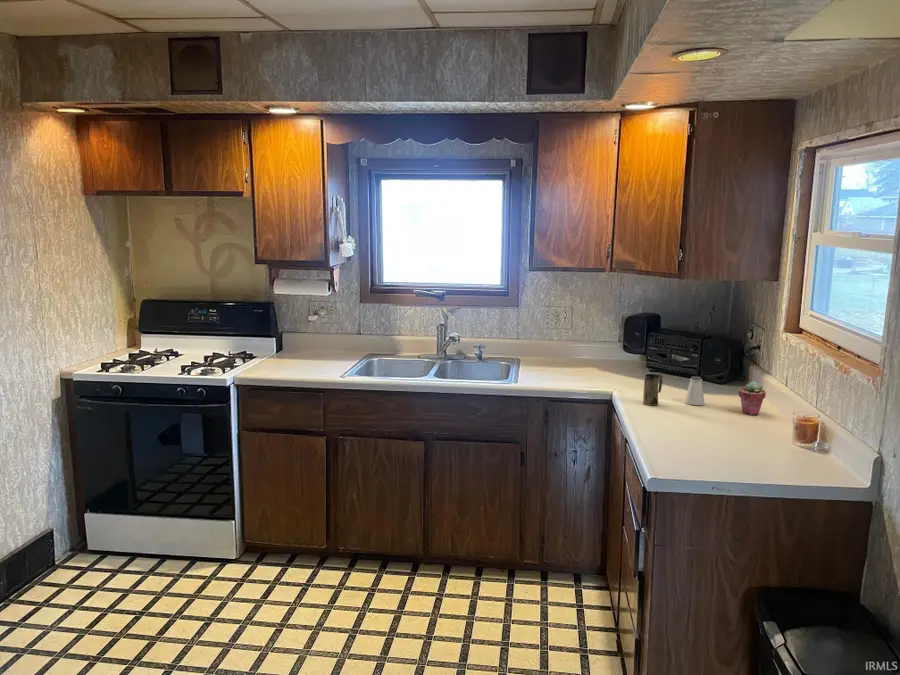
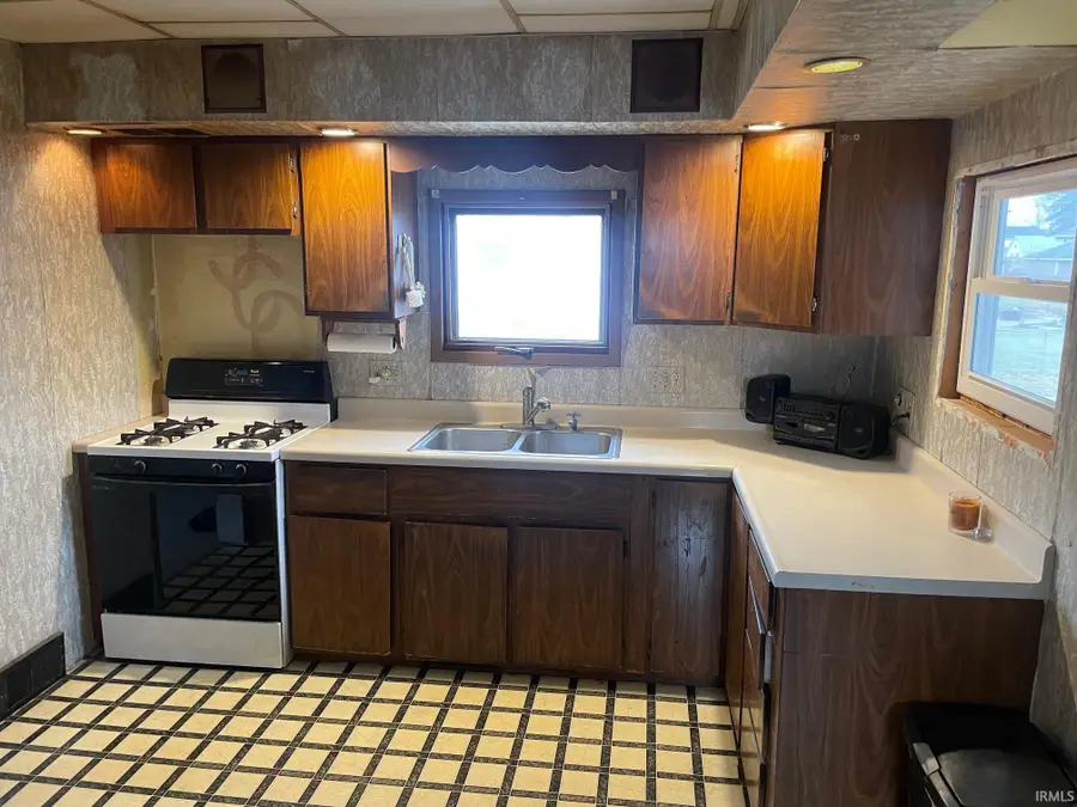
- mug (653, 388)
- potted succulent (751, 396)
- saltshaker (695, 390)
